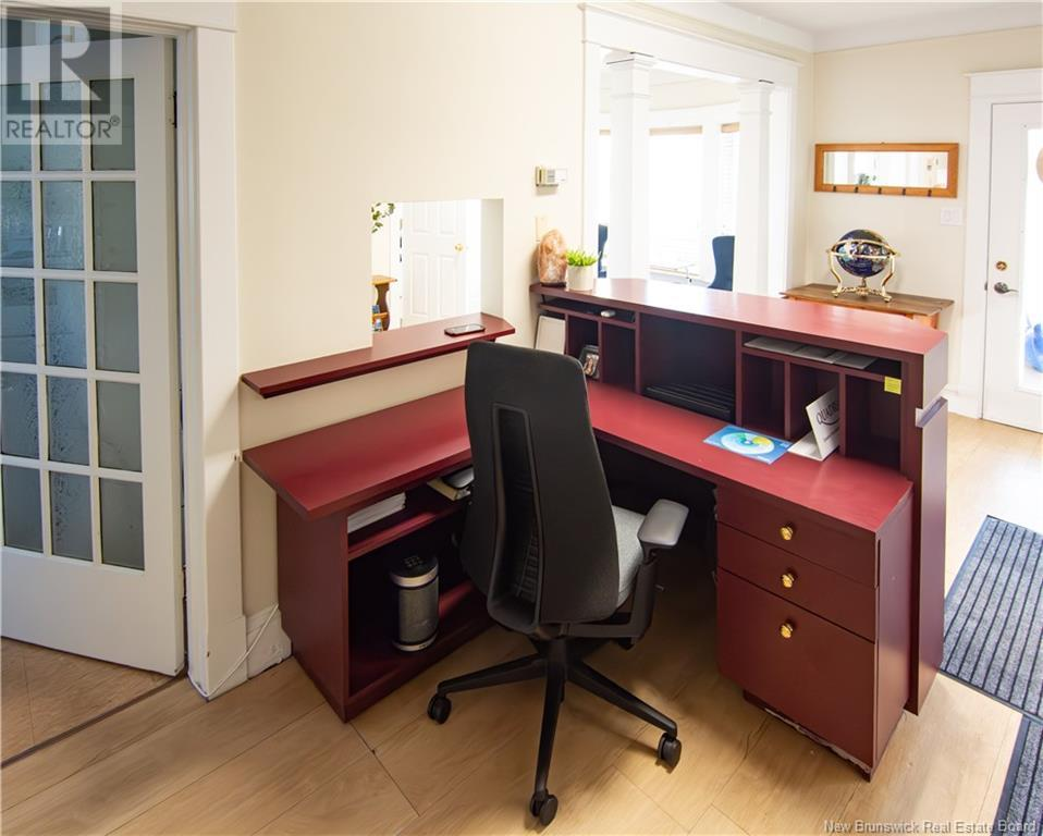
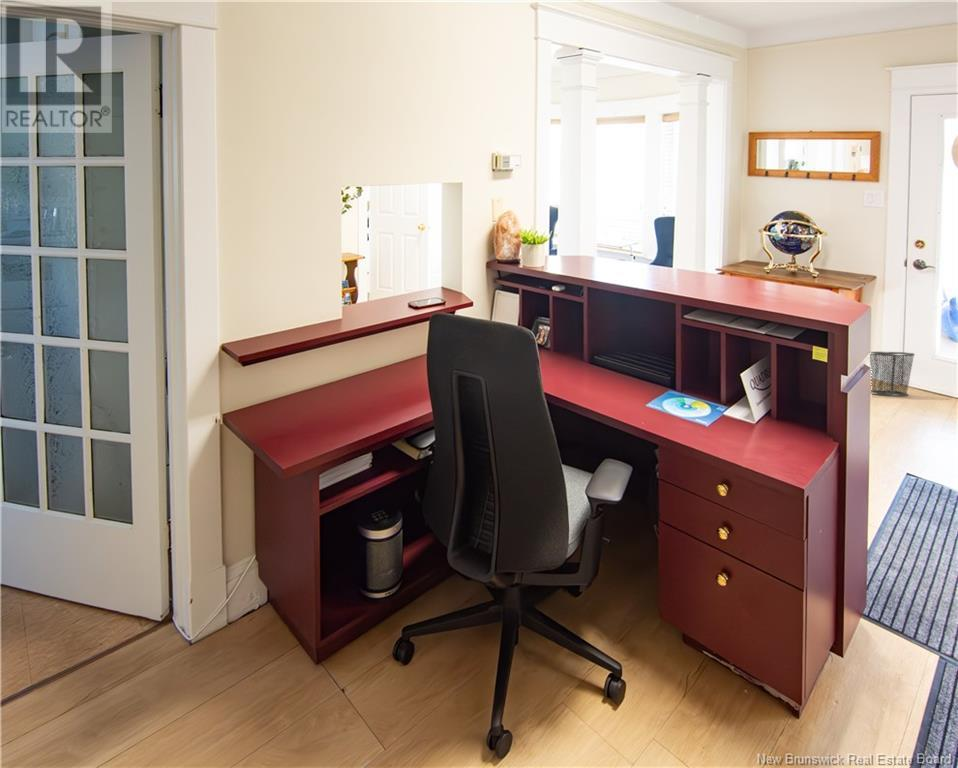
+ waste bin (890, 373)
